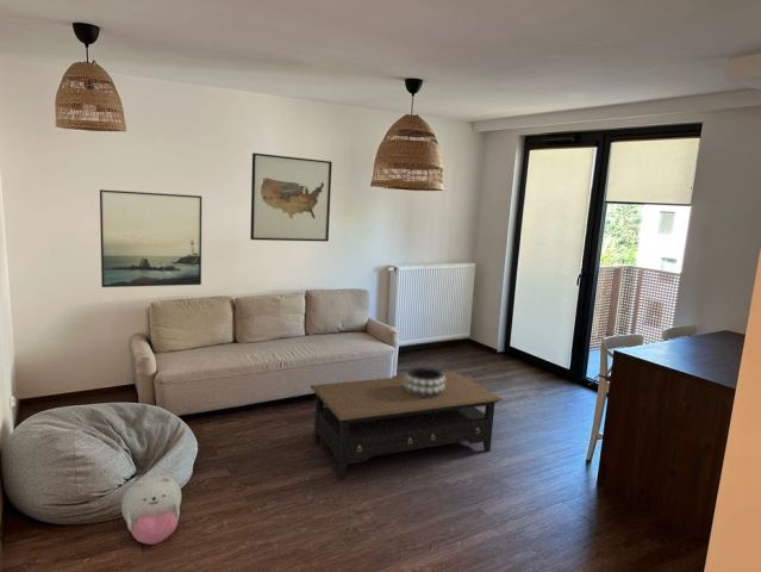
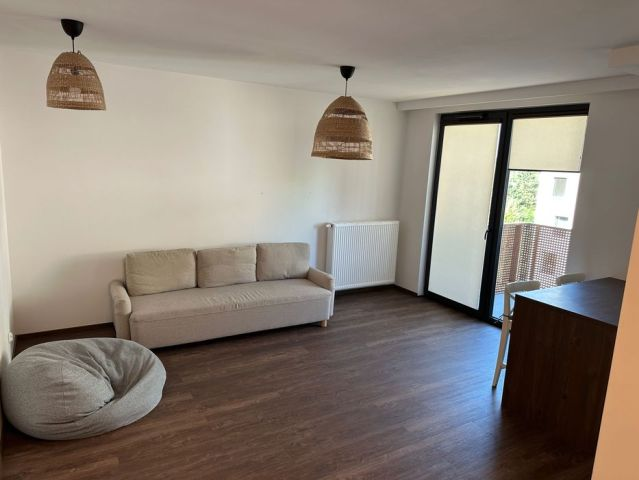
- decorative bowl (424, 381)
- coffee table (404, 419)
- plush toy (152, 505)
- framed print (152, 240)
- wall art (292, 199)
